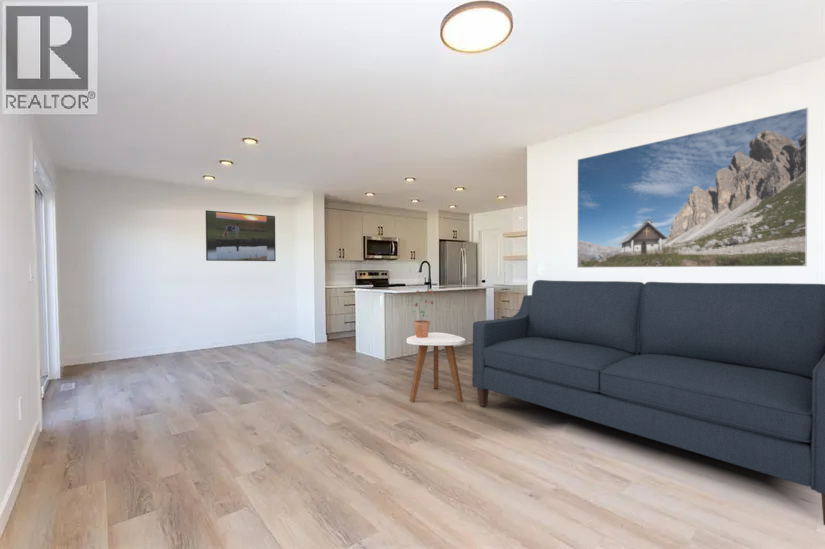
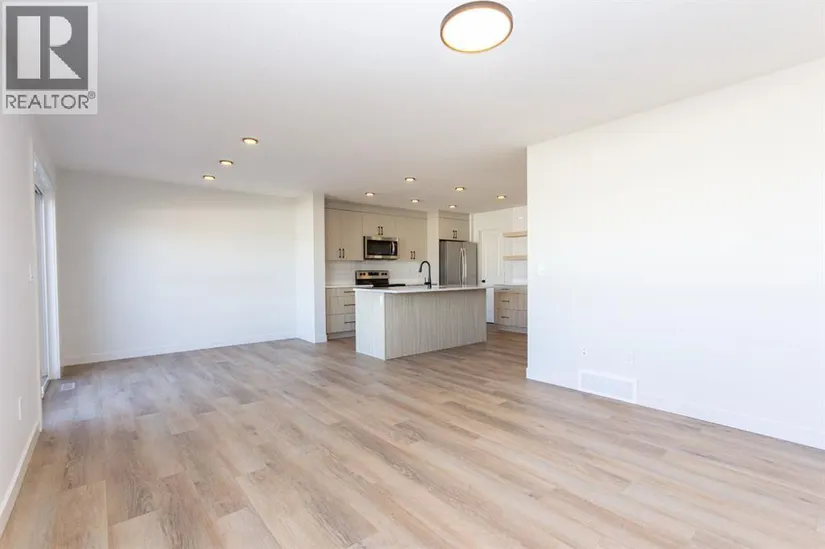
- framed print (671, 203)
- side table (434, 366)
- sofa (632, 355)
- potted plant (422, 312)
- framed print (242, 237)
